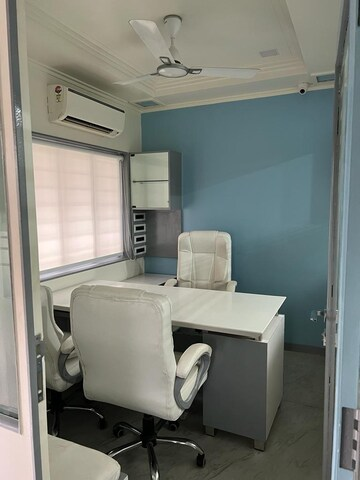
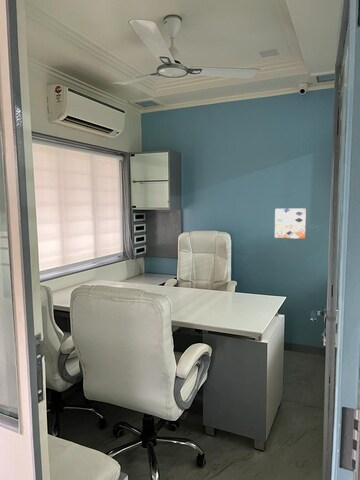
+ wall art (290, 223)
